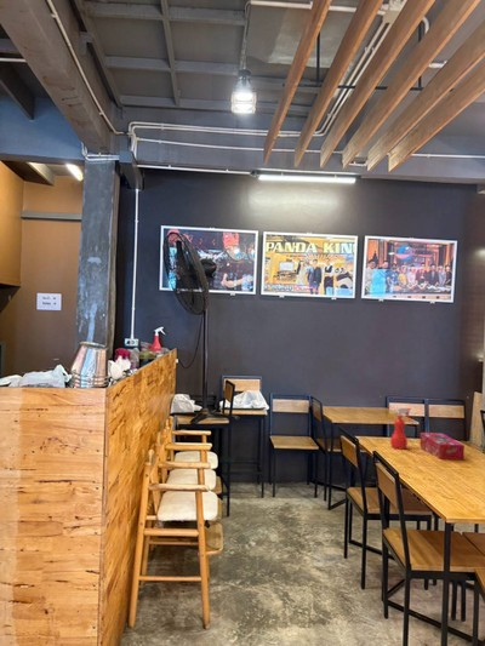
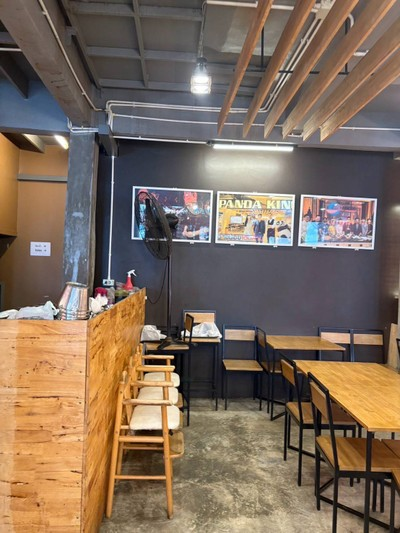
- tissue box (440, 446)
- spray bottle (401, 427)
